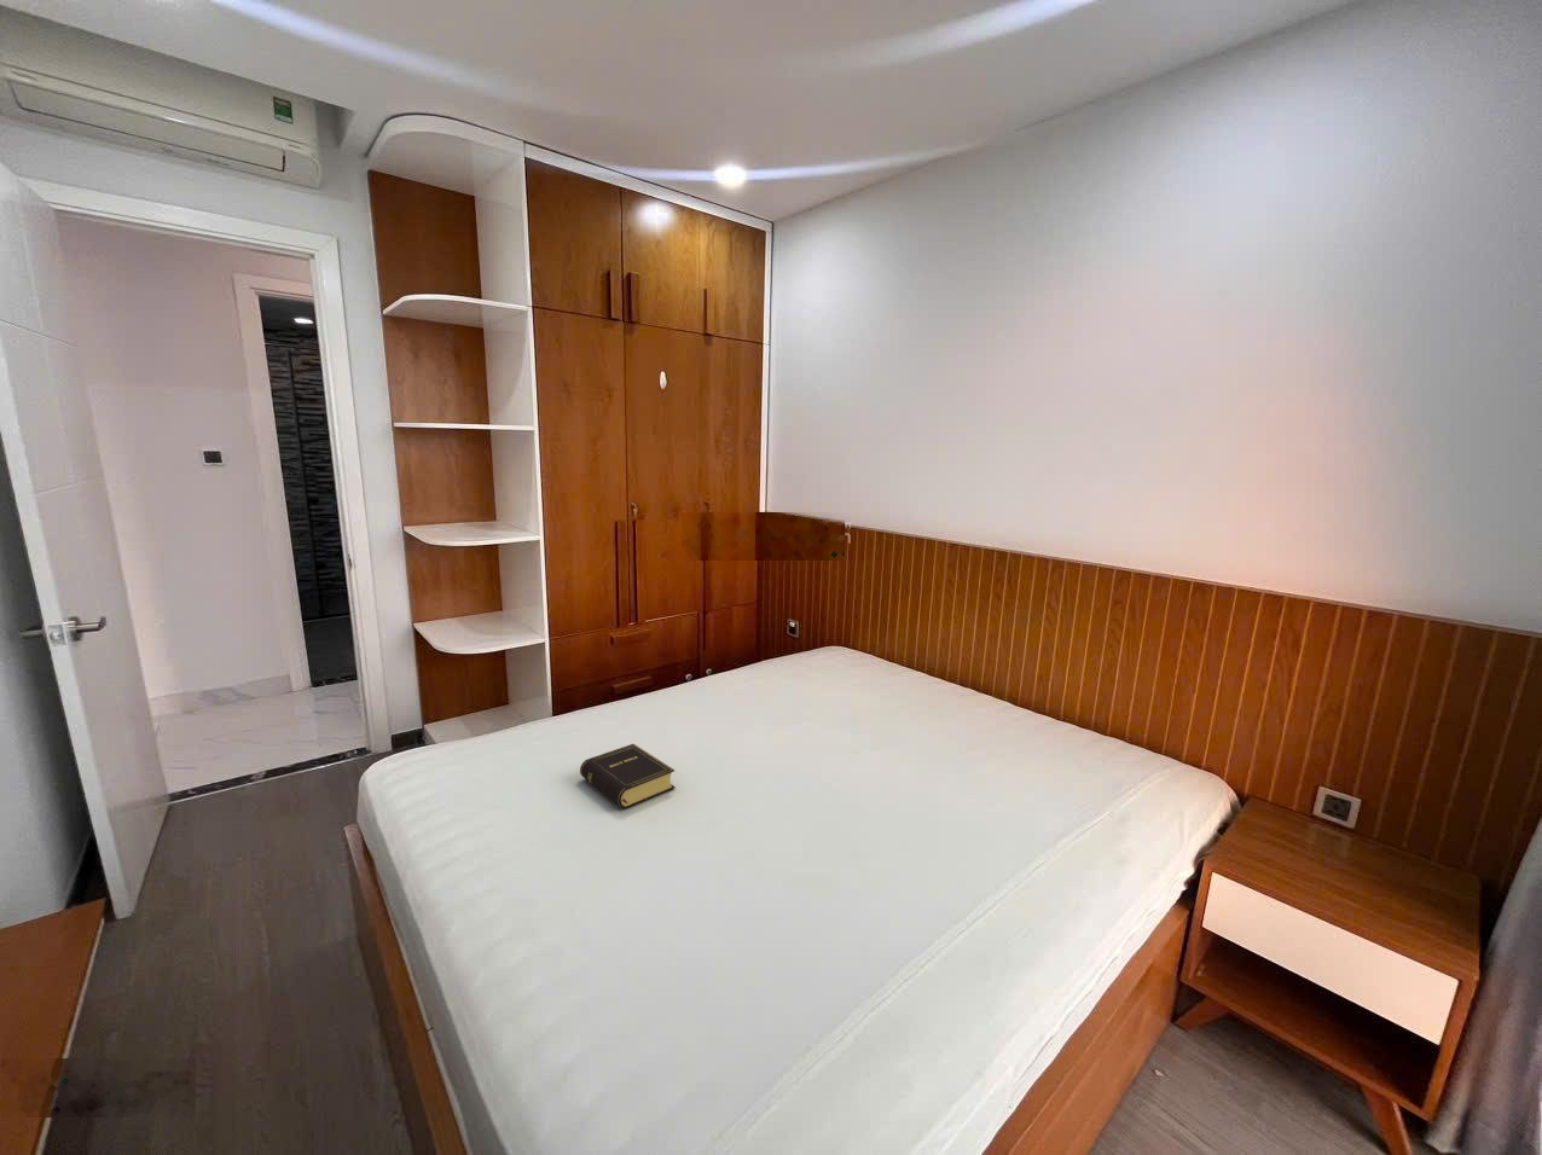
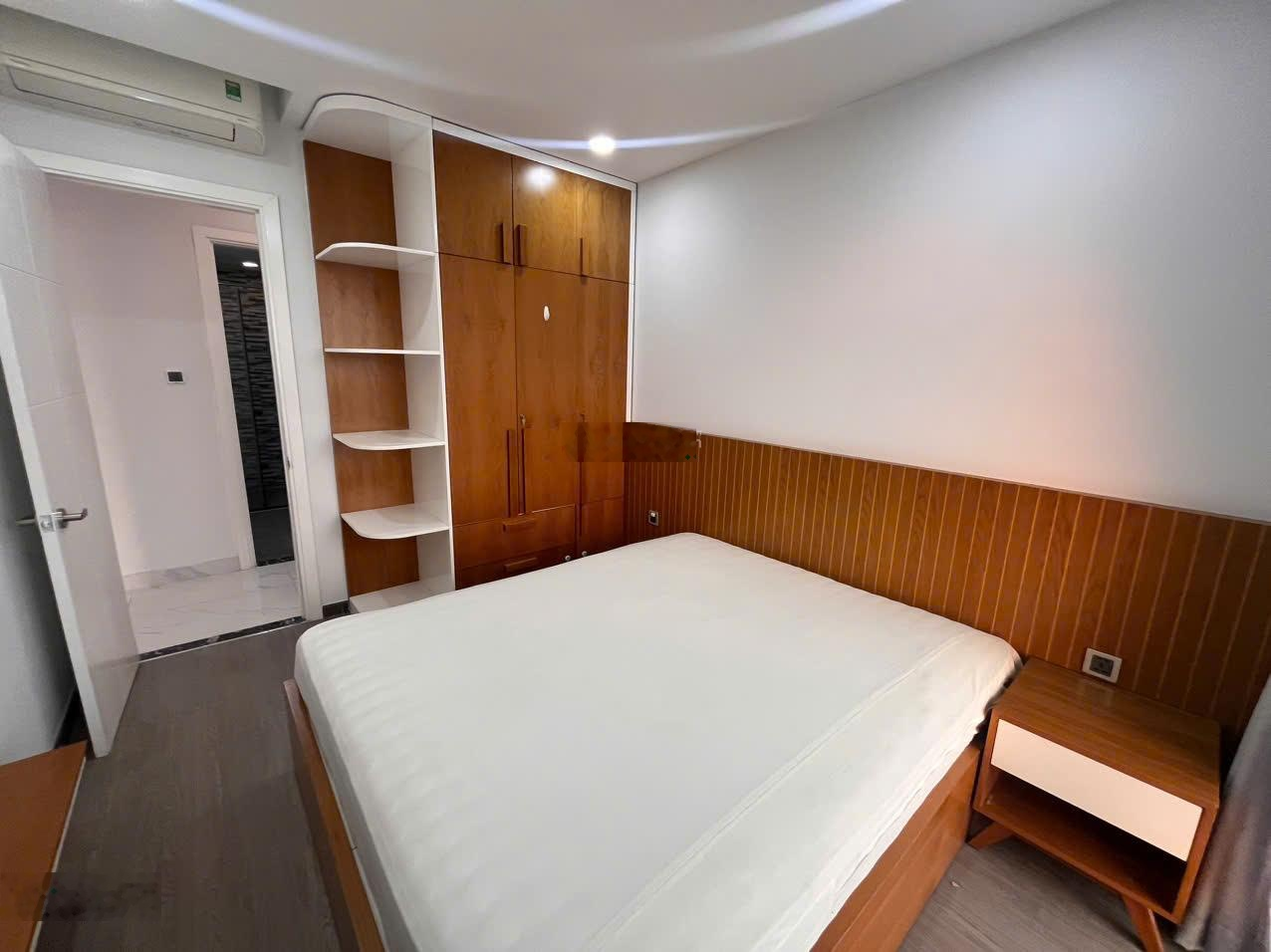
- book (628, 775)
